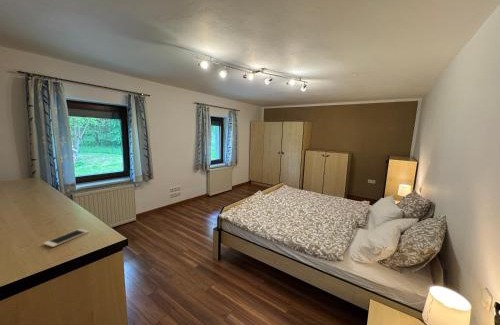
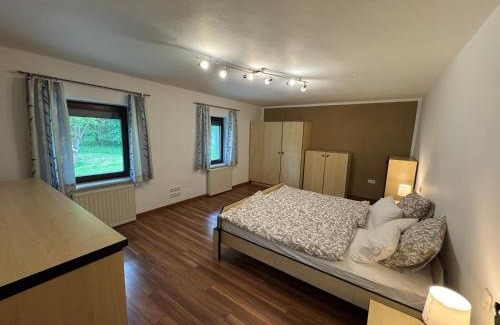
- cell phone (67, 237)
